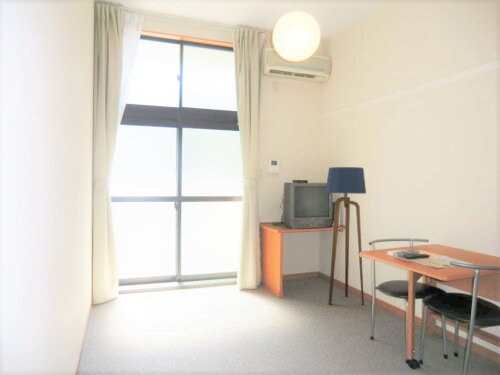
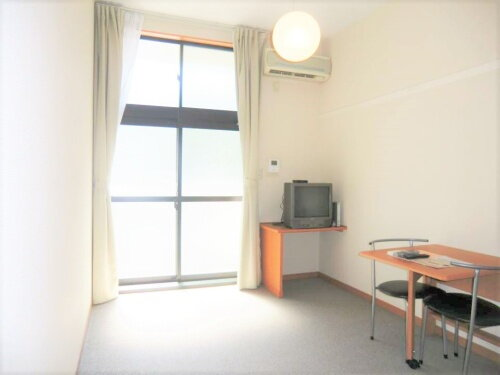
- floor lamp (345, 235)
